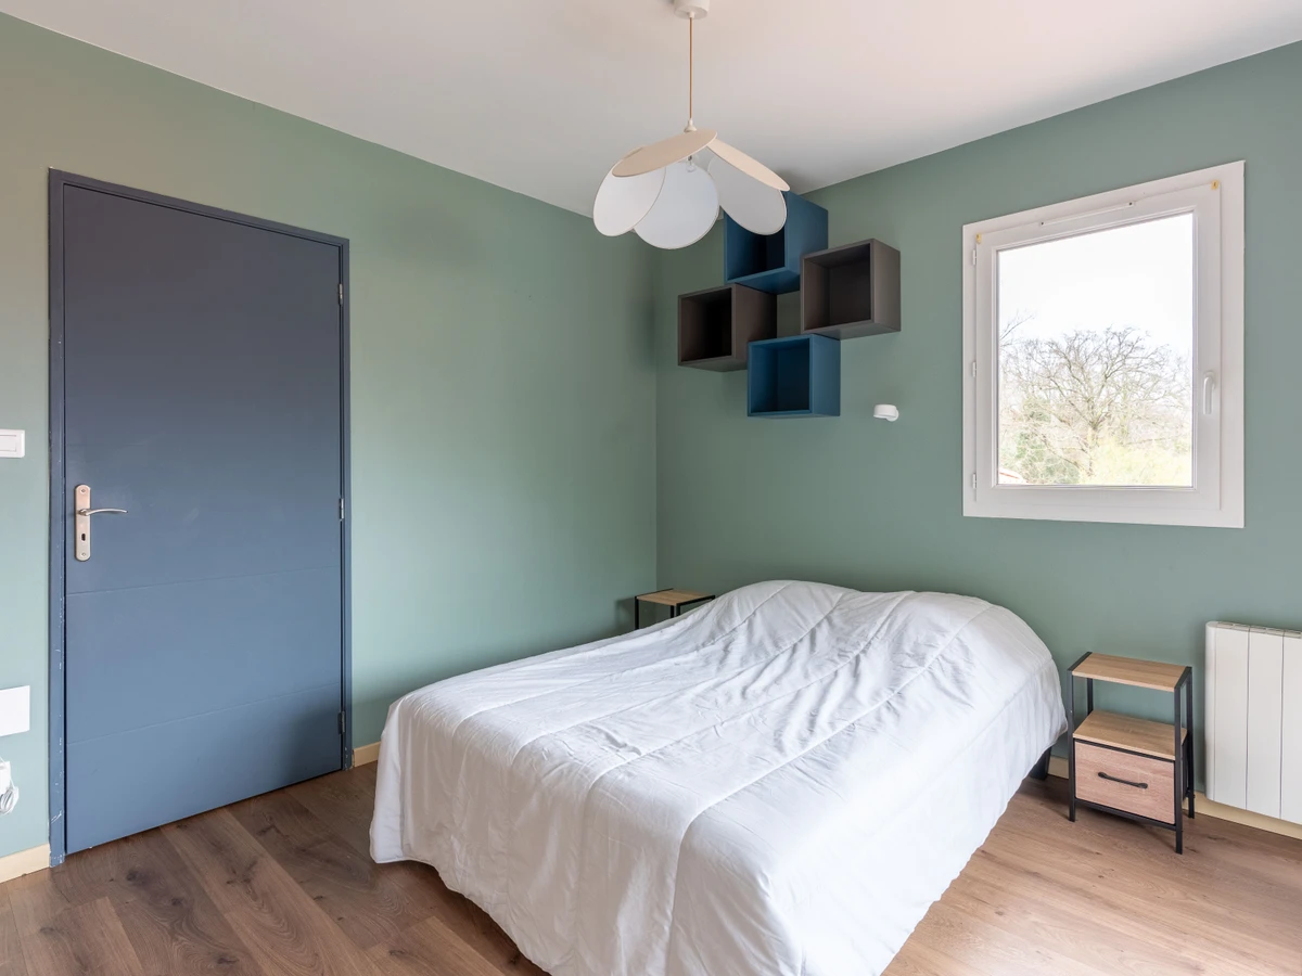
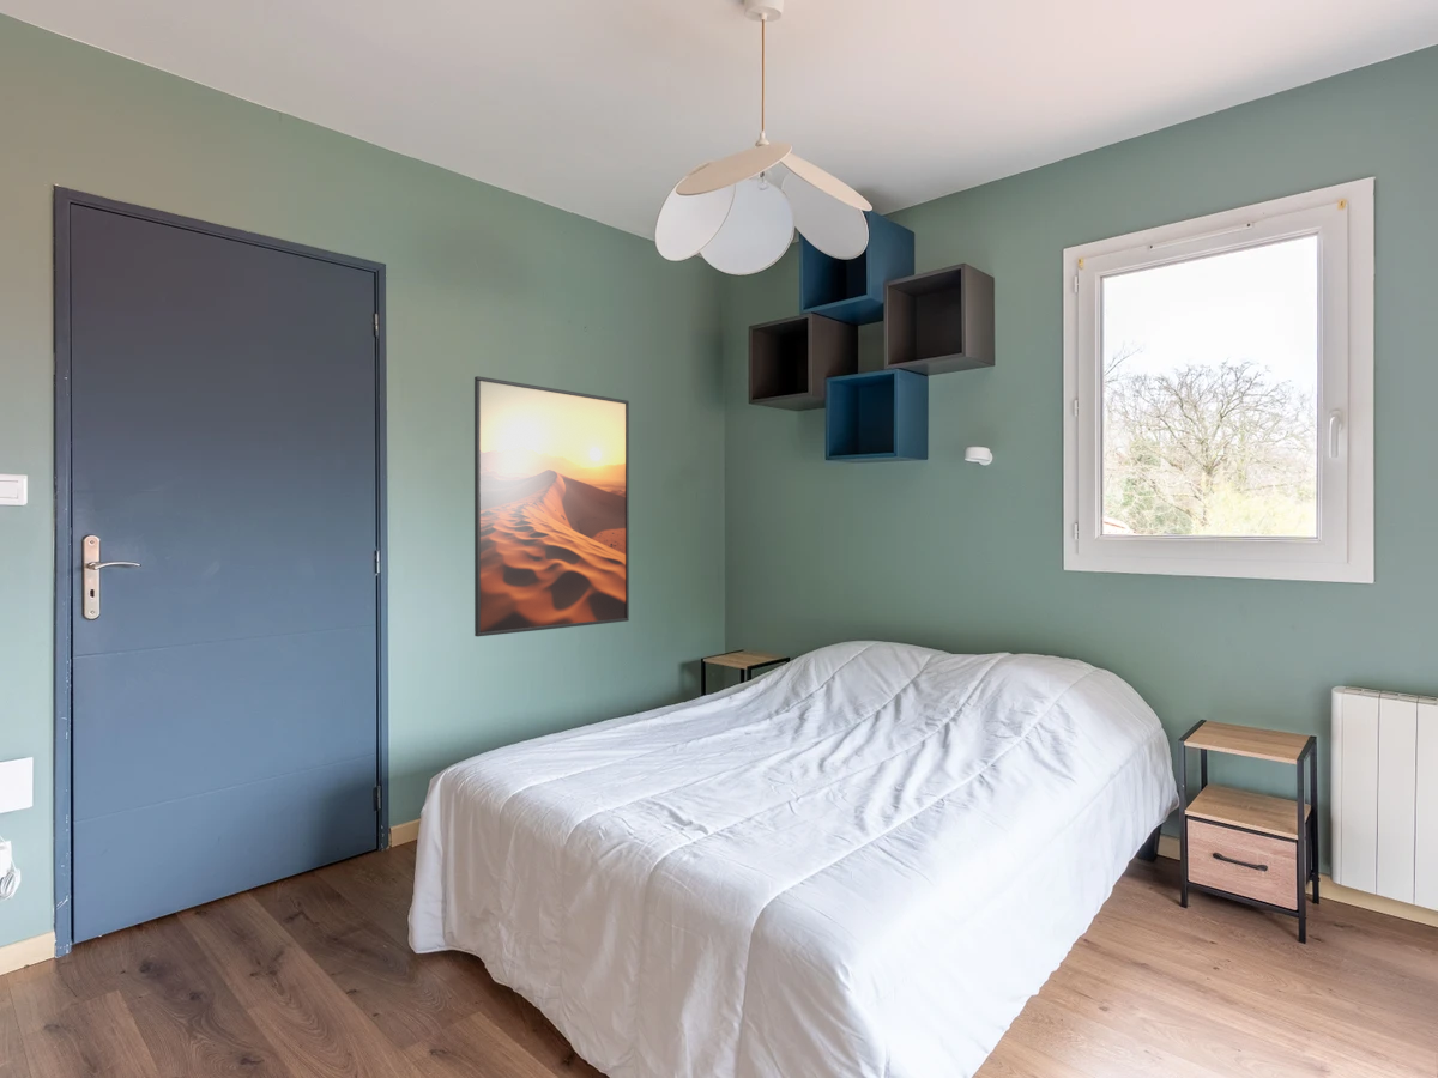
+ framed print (557, 508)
